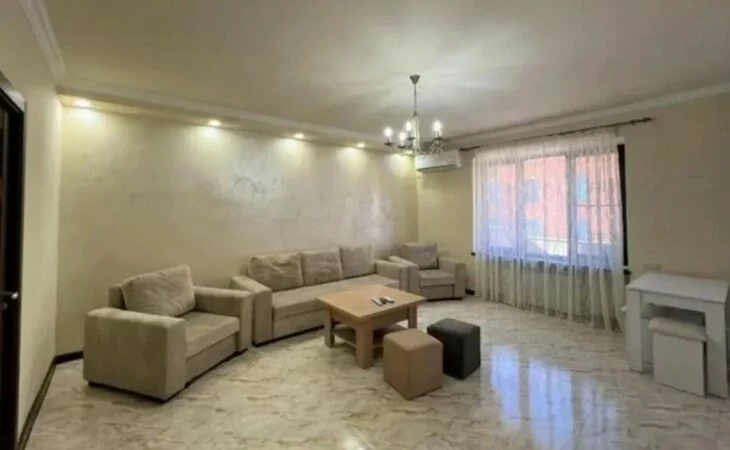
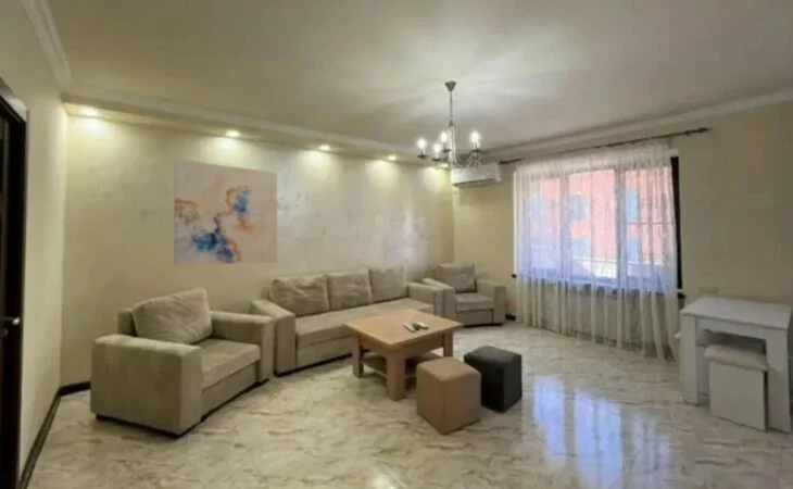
+ wall art (229, 214)
